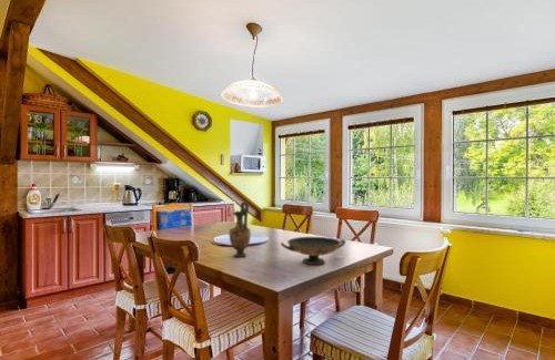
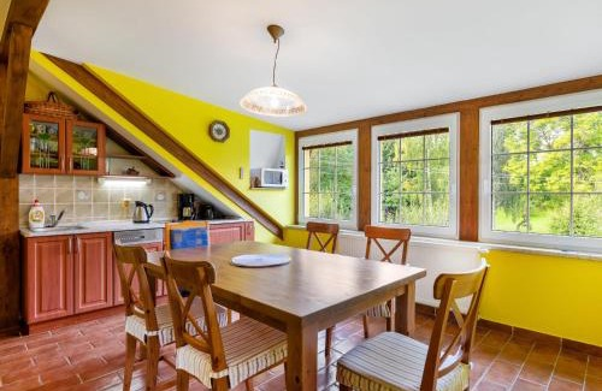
- decorative bowl (313, 250)
- vase (240, 228)
